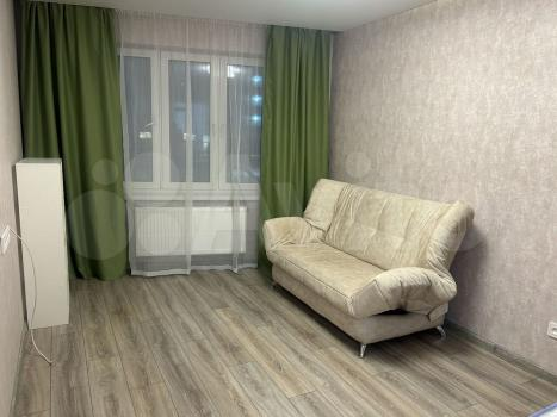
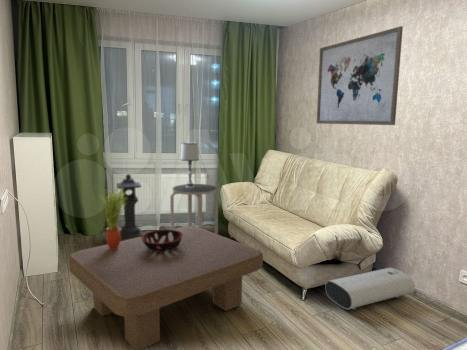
+ side table (191, 211)
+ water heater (370, 286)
+ stone lantern (129, 205)
+ wall art (353, 82)
+ table lamp (190, 165)
+ coffee table (168, 280)
+ potted plant (114, 217)
+ decorative bowl (163, 242)
